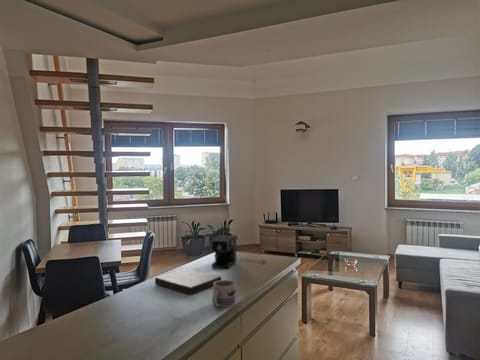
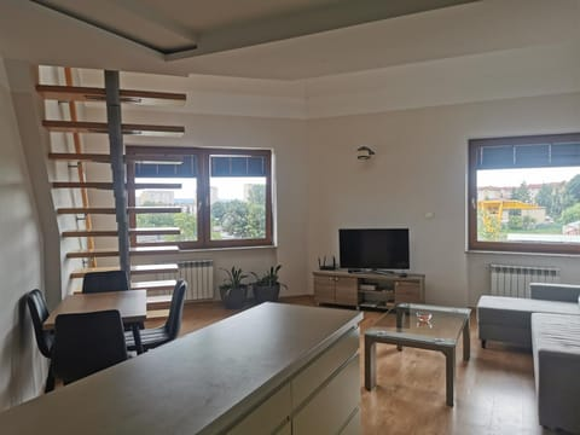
- mug (222, 294)
- book (188, 280)
- coffee maker (235, 251)
